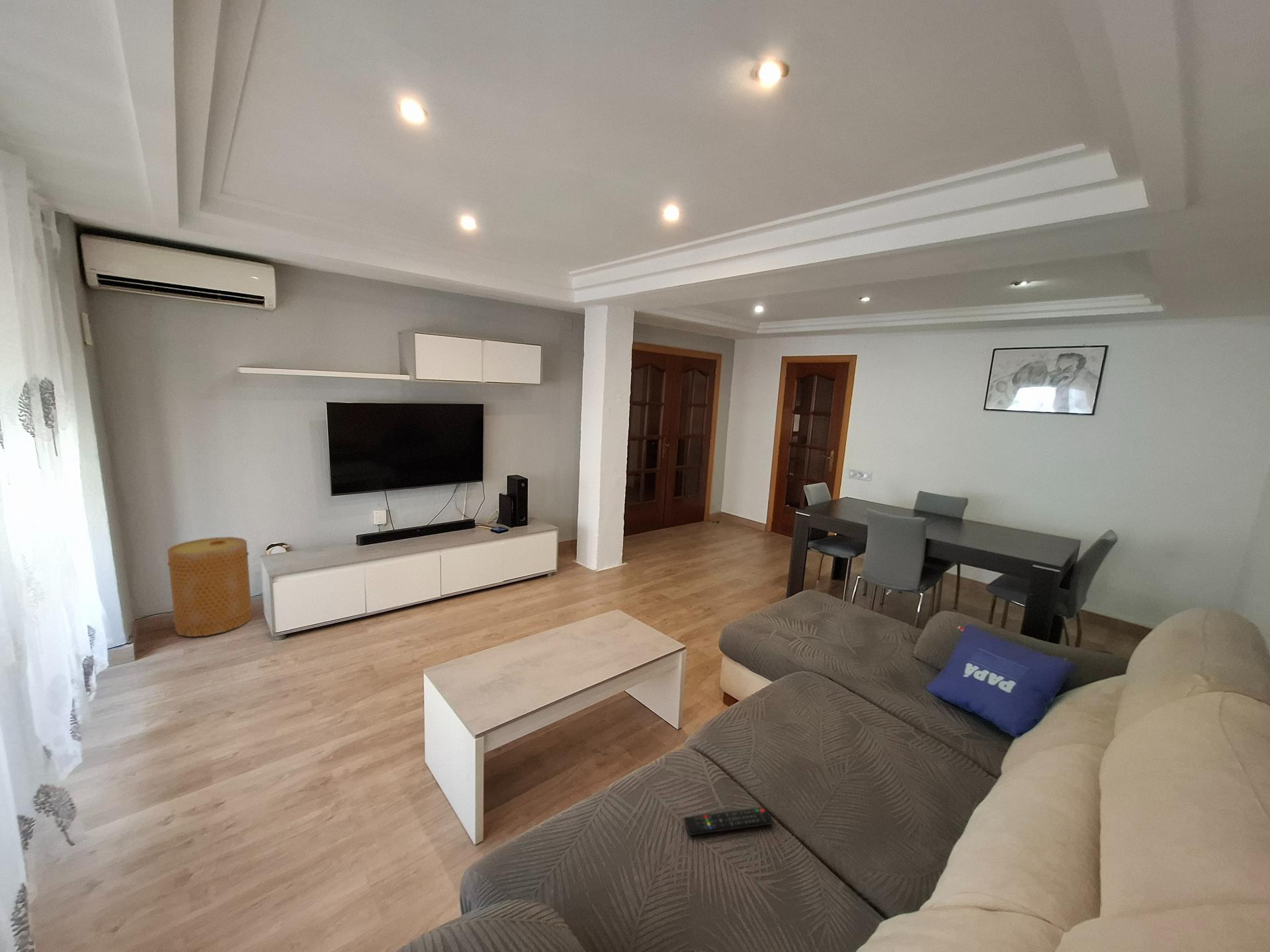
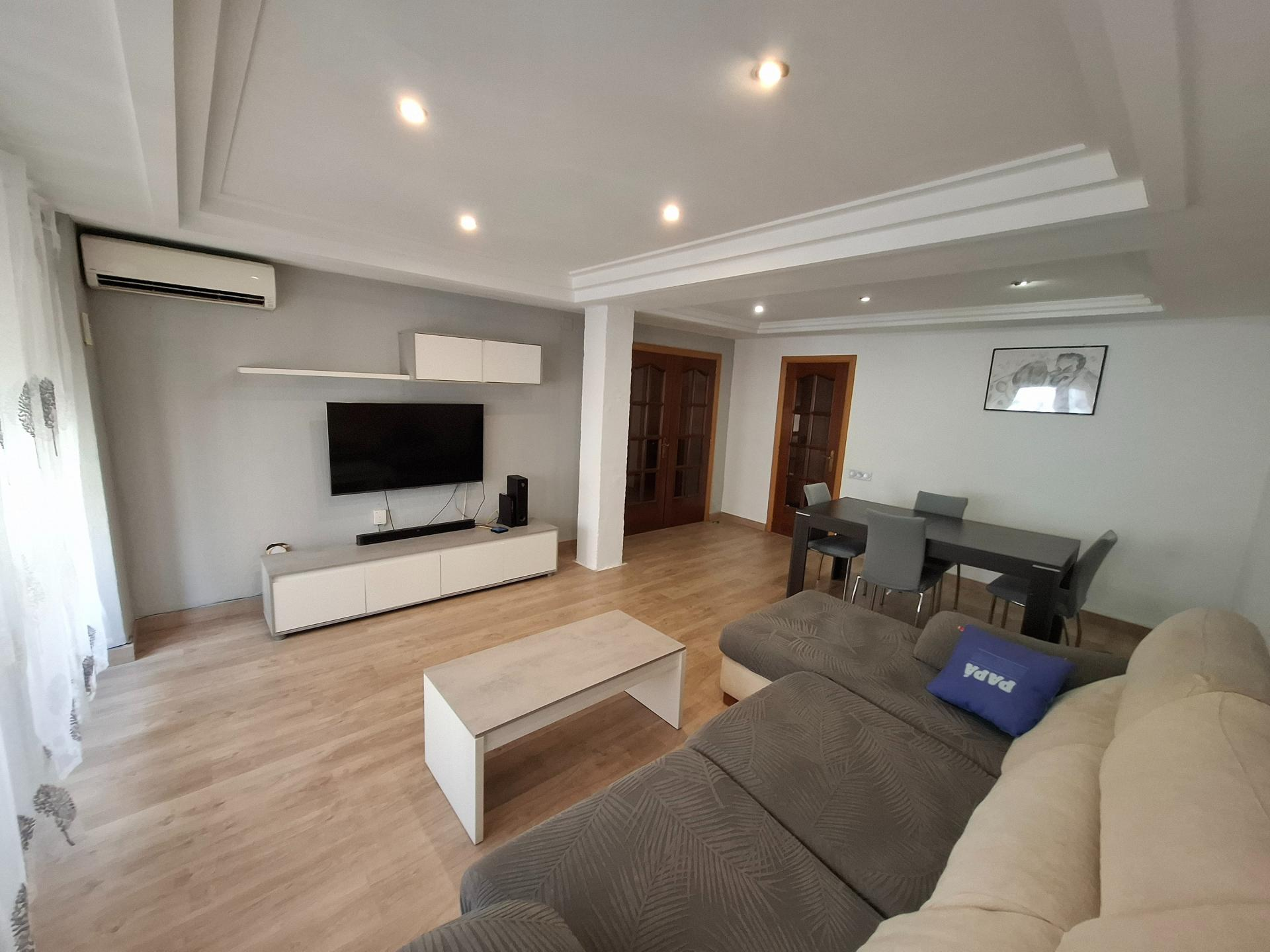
- remote control (729, 821)
- basket (212, 584)
